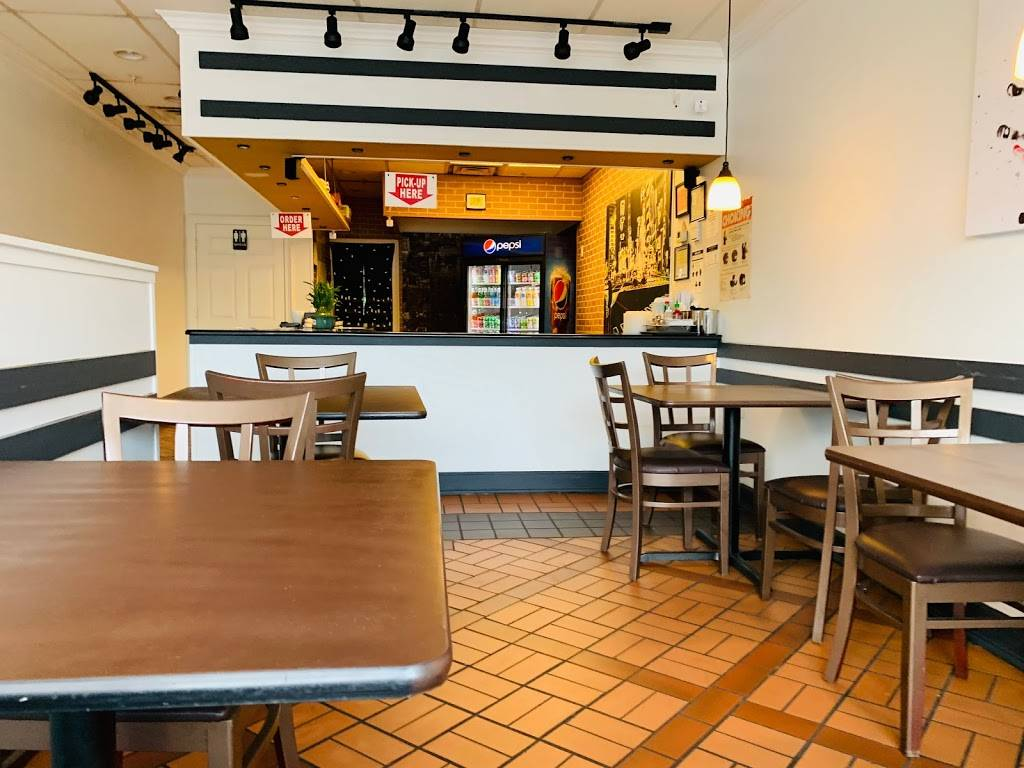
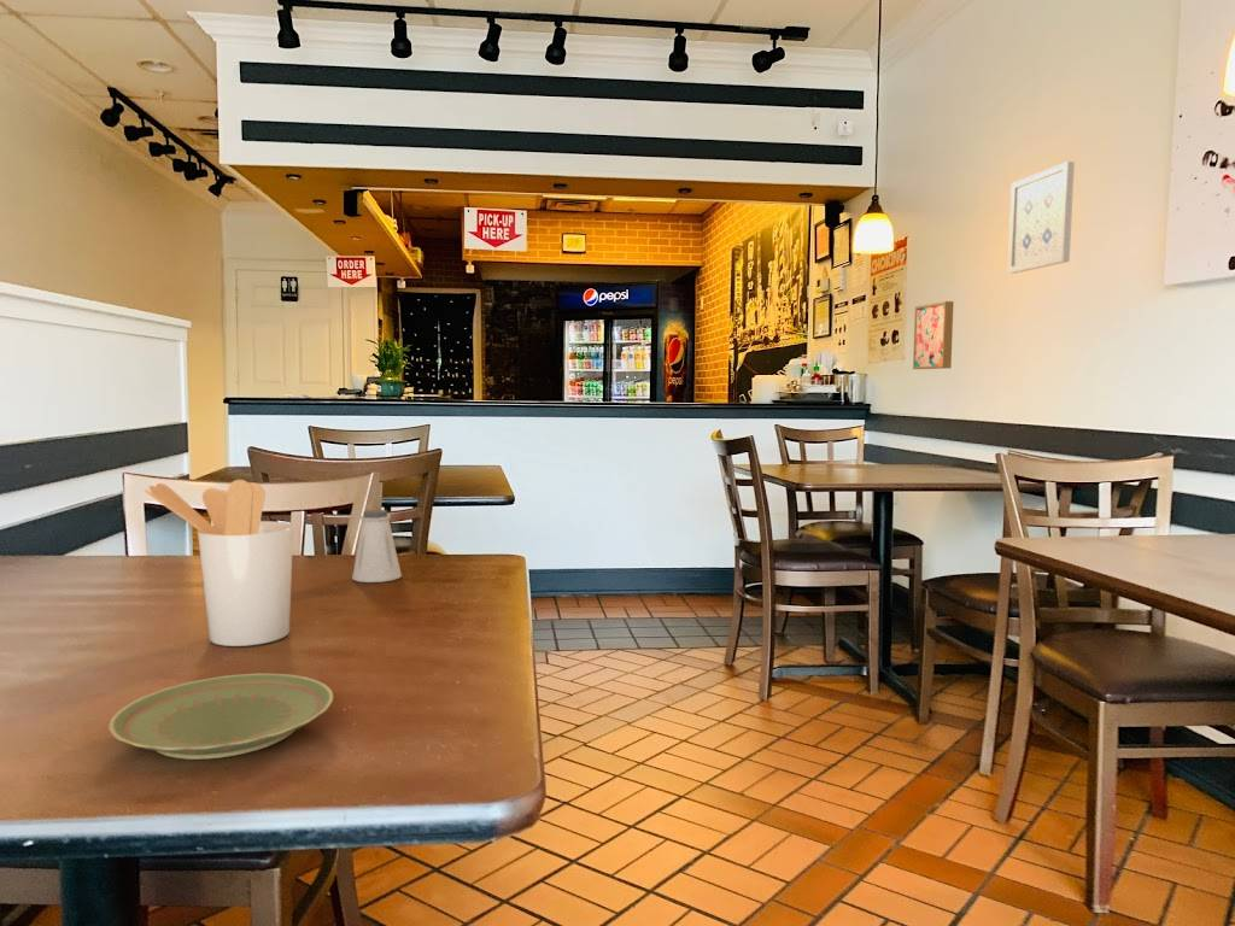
+ plate (227, 719)
+ wall art (932, 336)
+ utensil holder (221, 557)
+ wall art (1038, 221)
+ saltshaker (375, 544)
